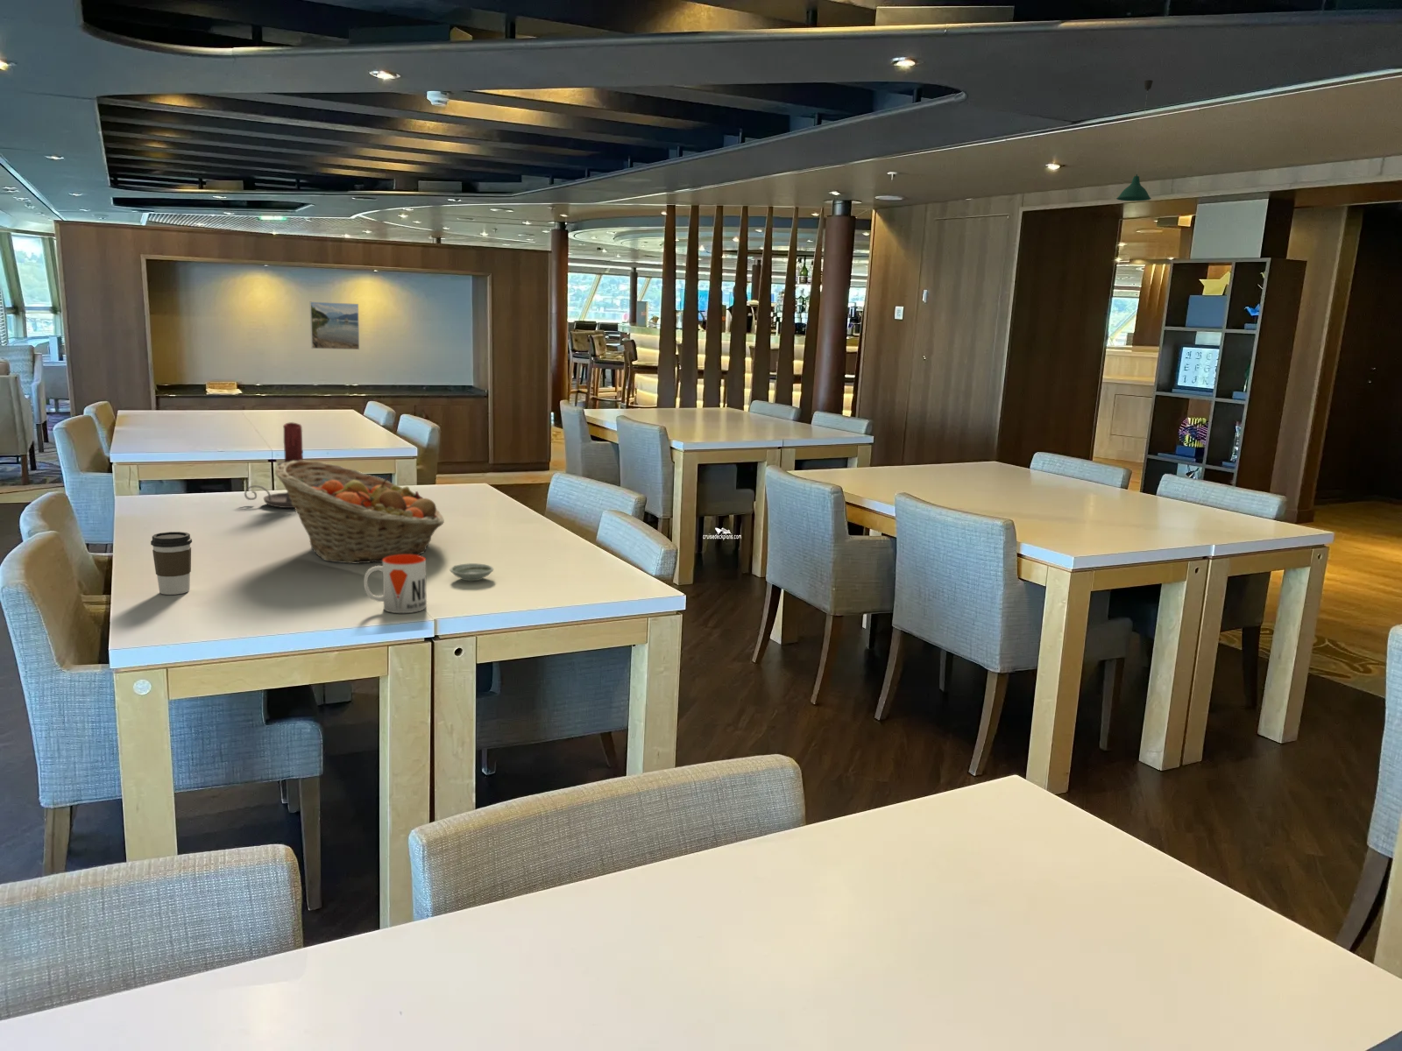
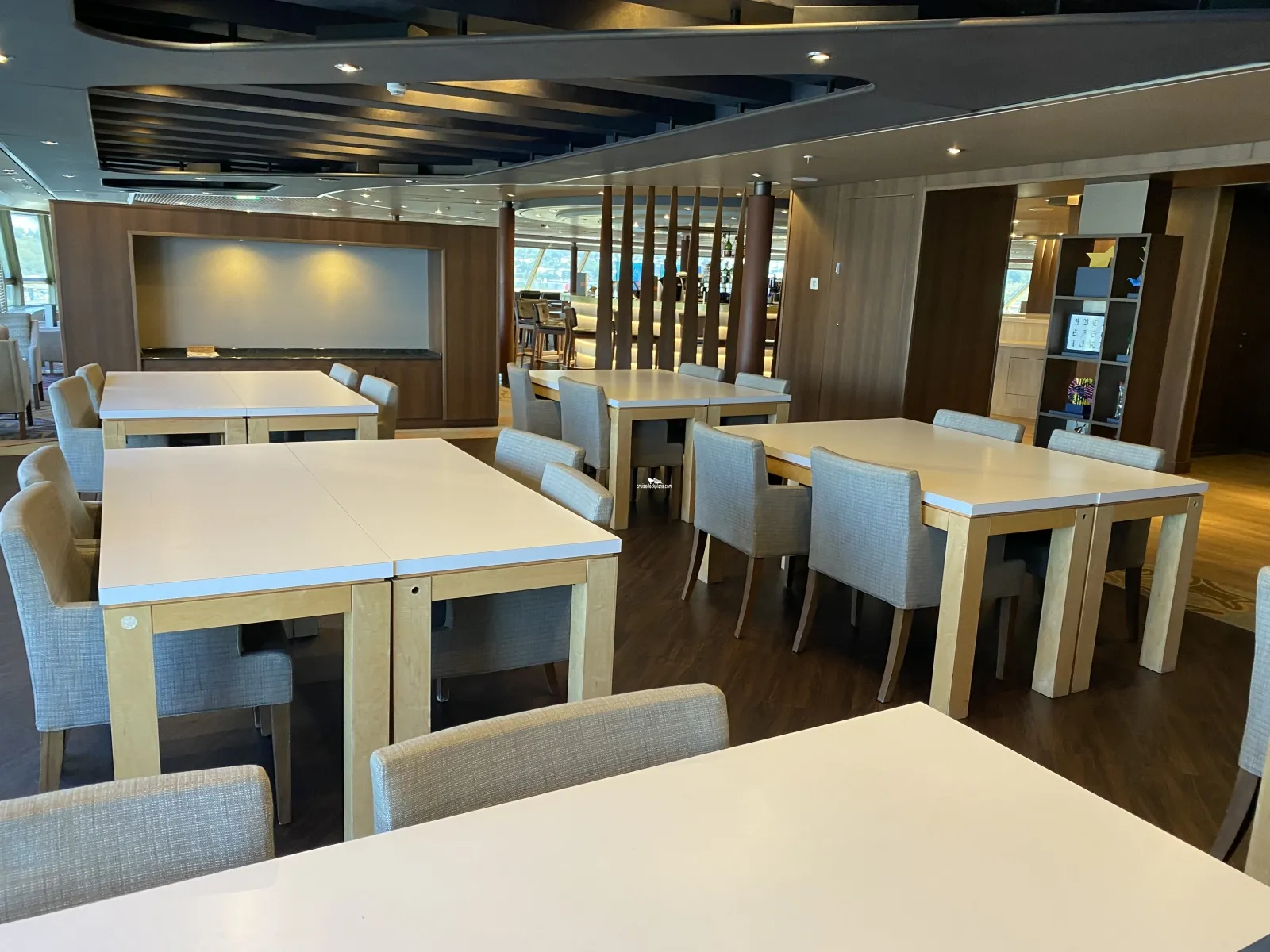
- candle holder (283, 463)
- saucer (471, 573)
- mug (394, 583)
- fruit basket (362, 507)
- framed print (334, 326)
- pendant light (1140, 138)
- coffee cup (172, 563)
